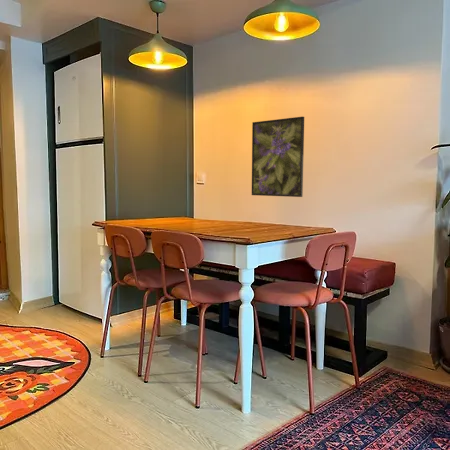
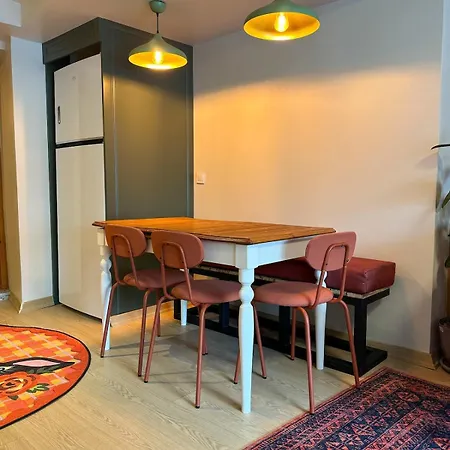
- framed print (276, 158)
